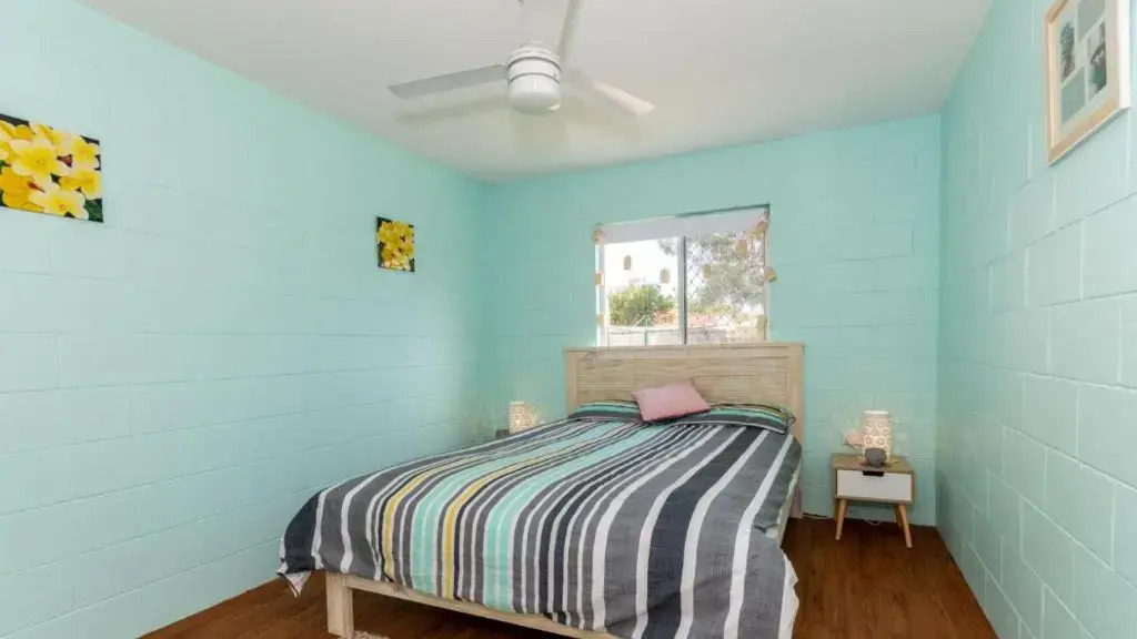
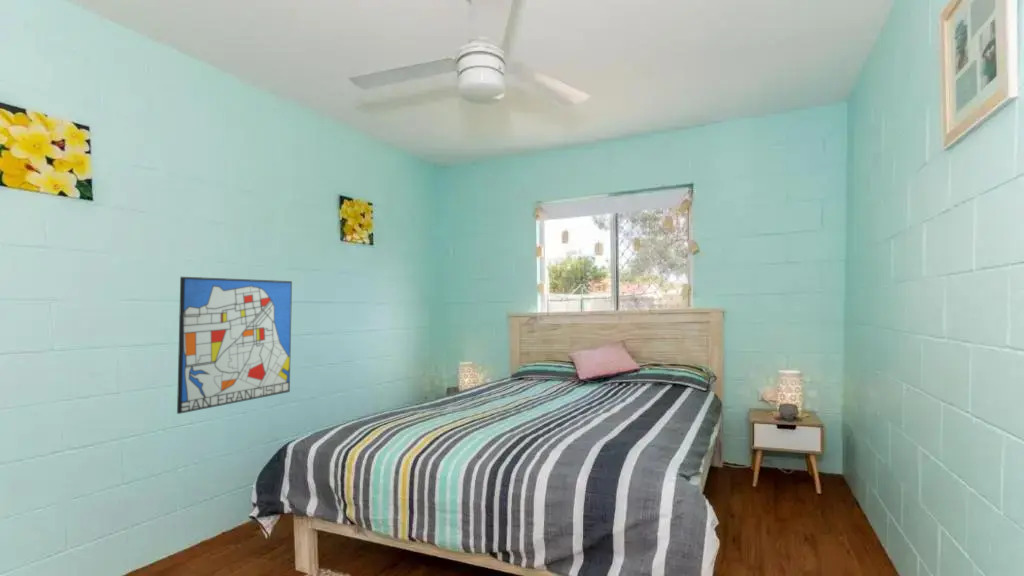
+ wall art (240, 340)
